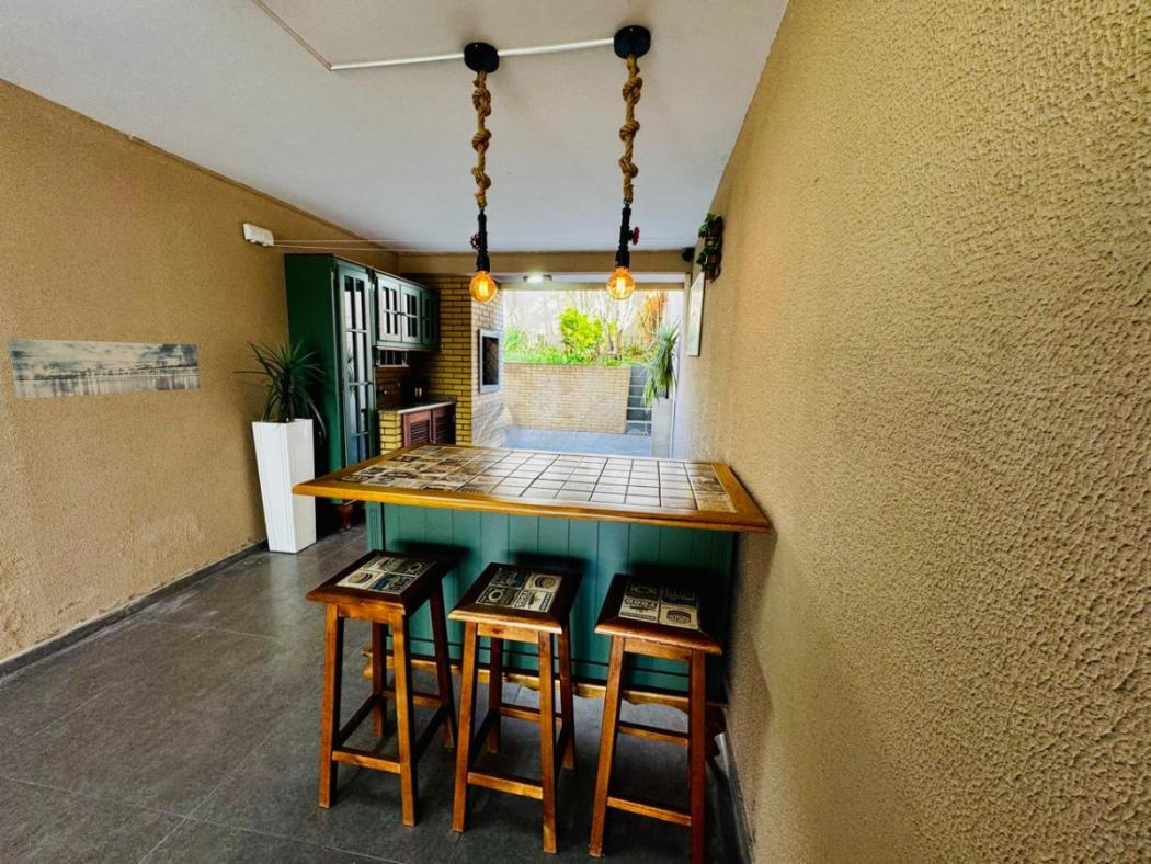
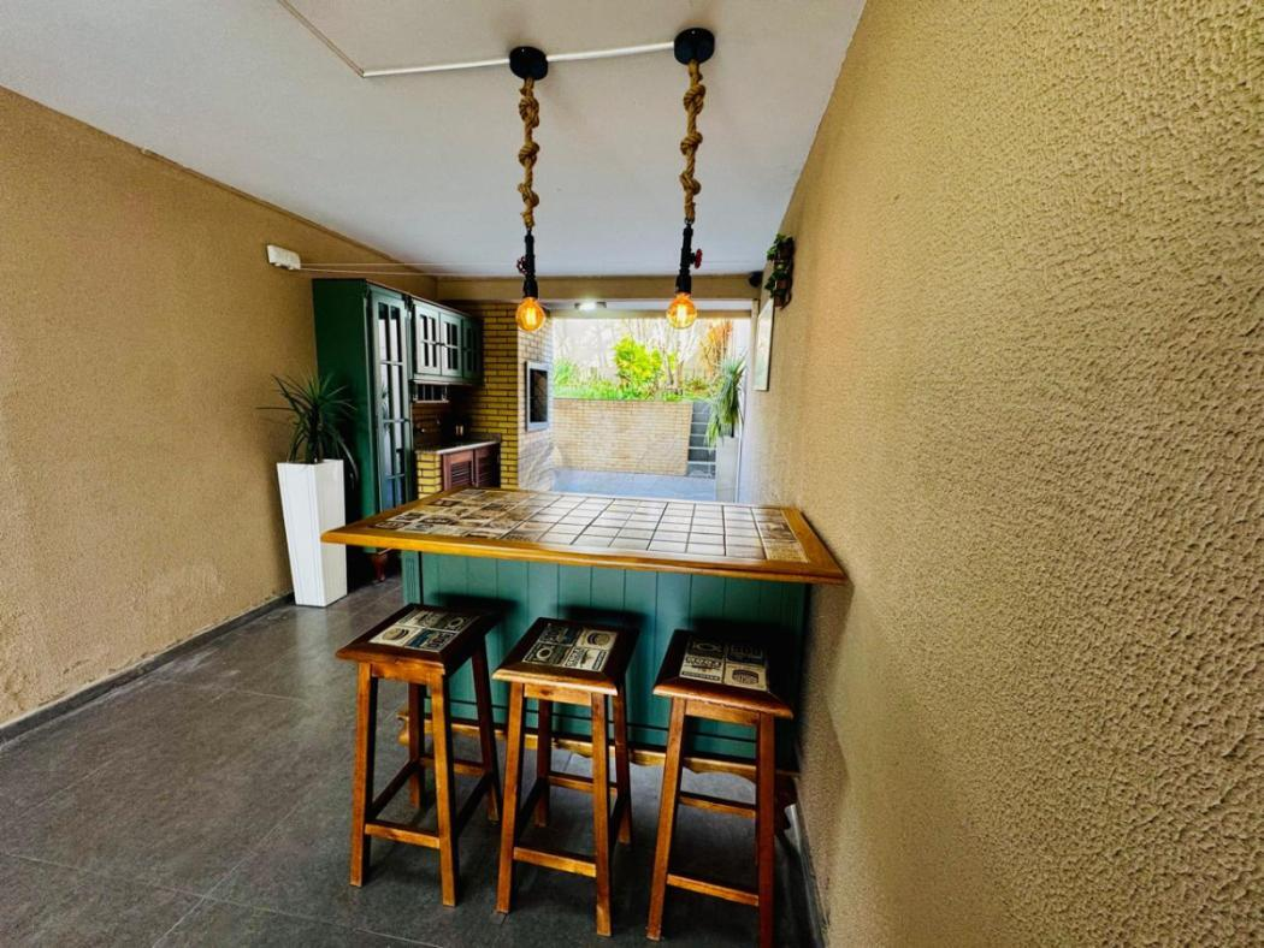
- wall art (119, 367)
